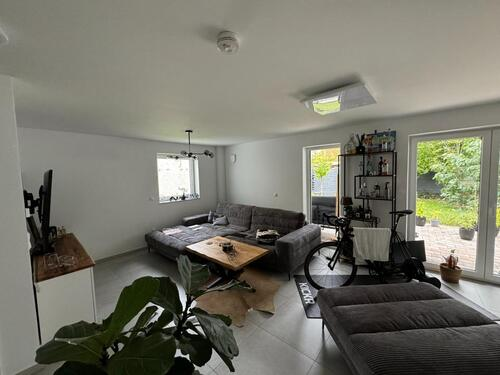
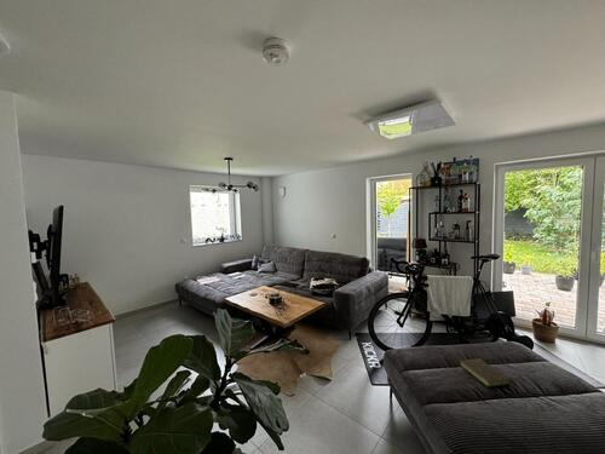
+ book (486, 370)
